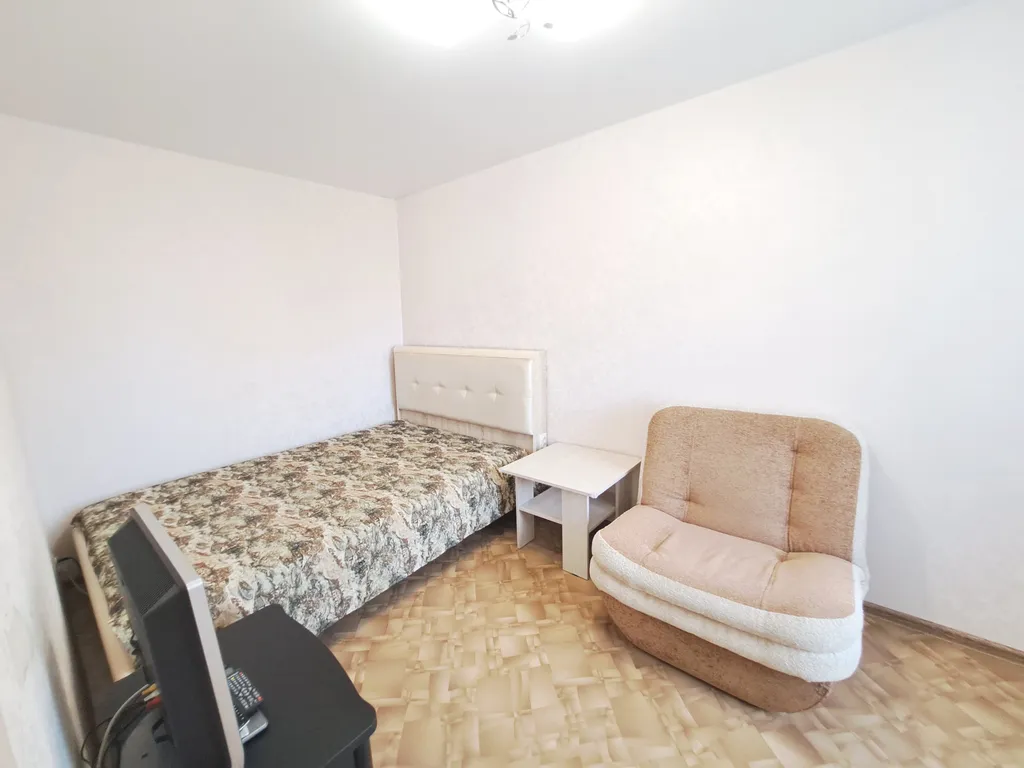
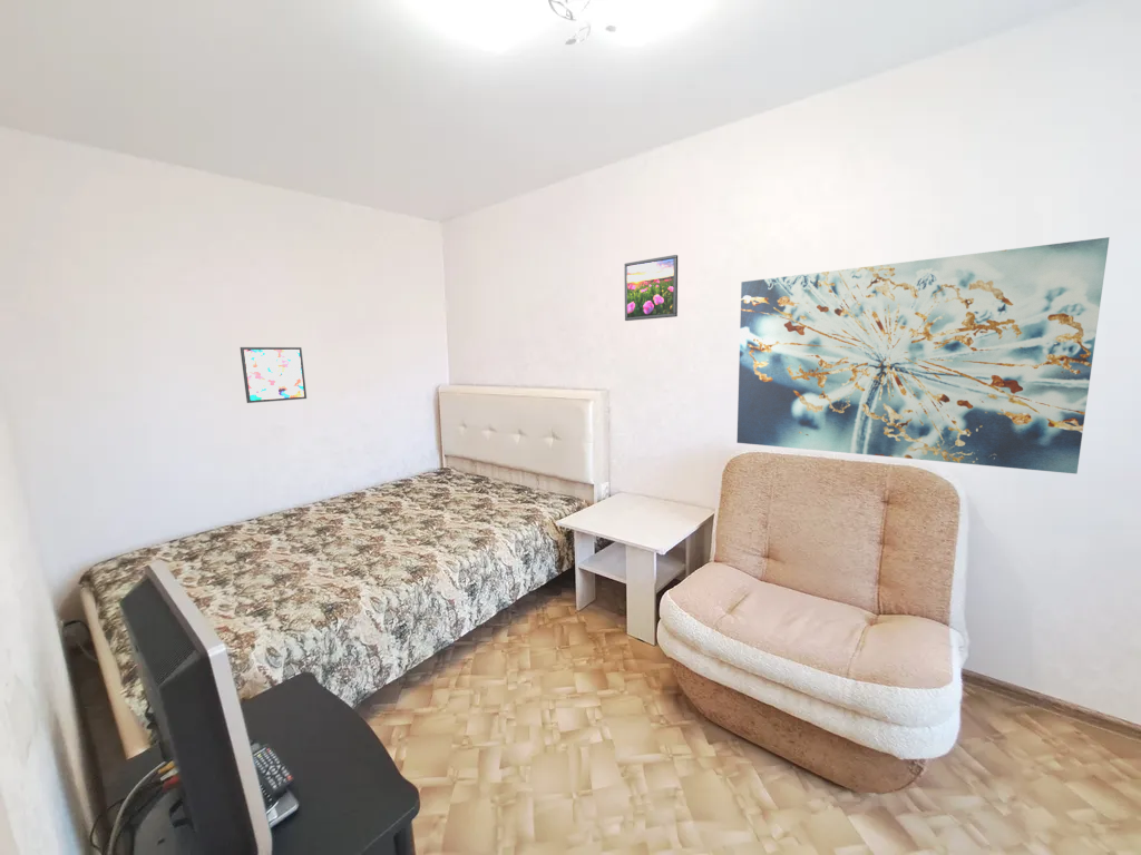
+ wall art (274, 374)
+ wall art (882, 362)
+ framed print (650, 288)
